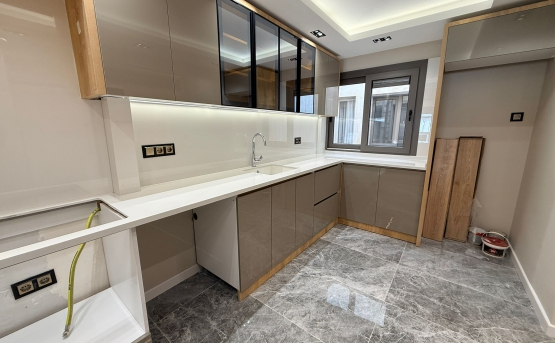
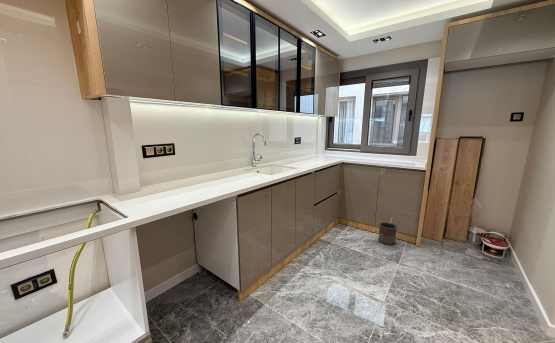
+ paint can (387, 233)
